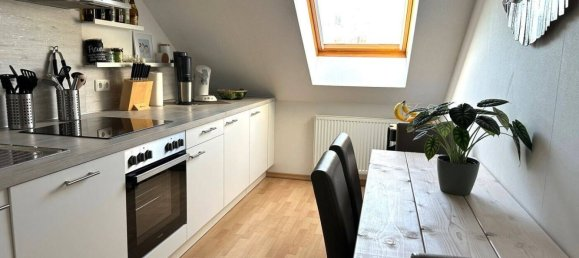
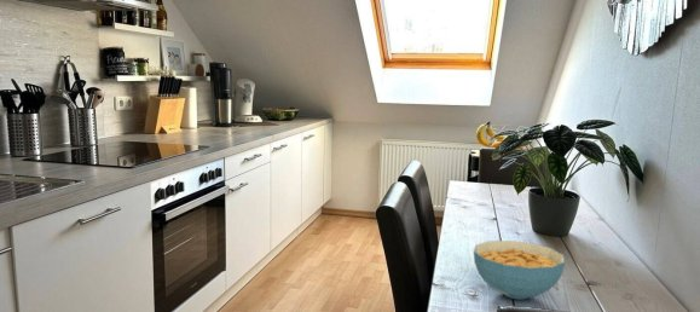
+ cereal bowl (516, 273)
